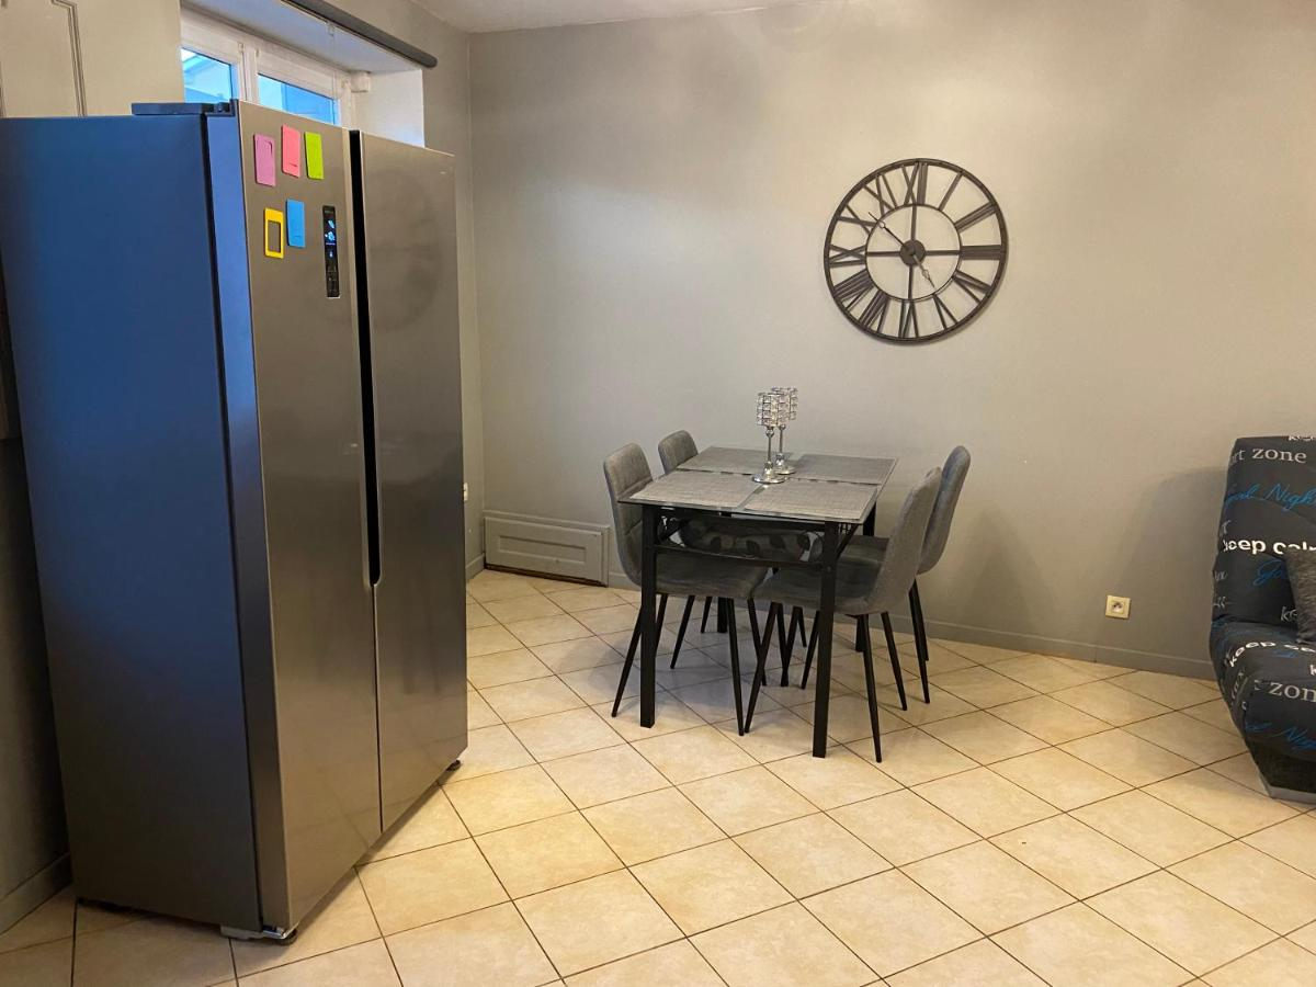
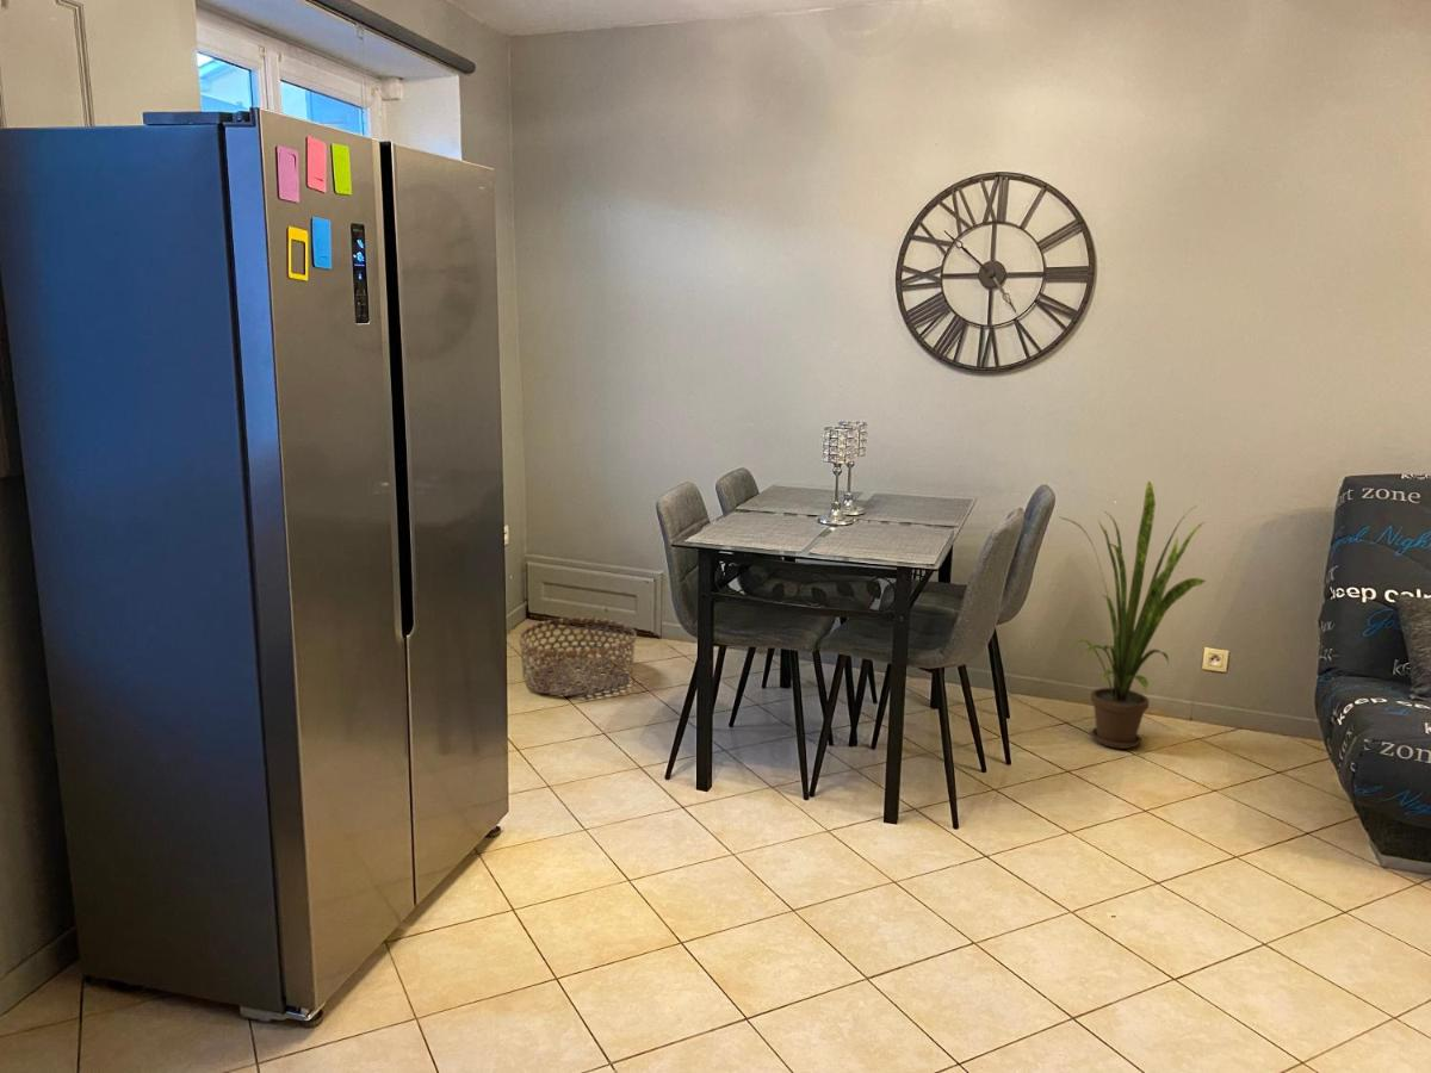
+ house plant (1122, 615)
+ basket (578, 656)
